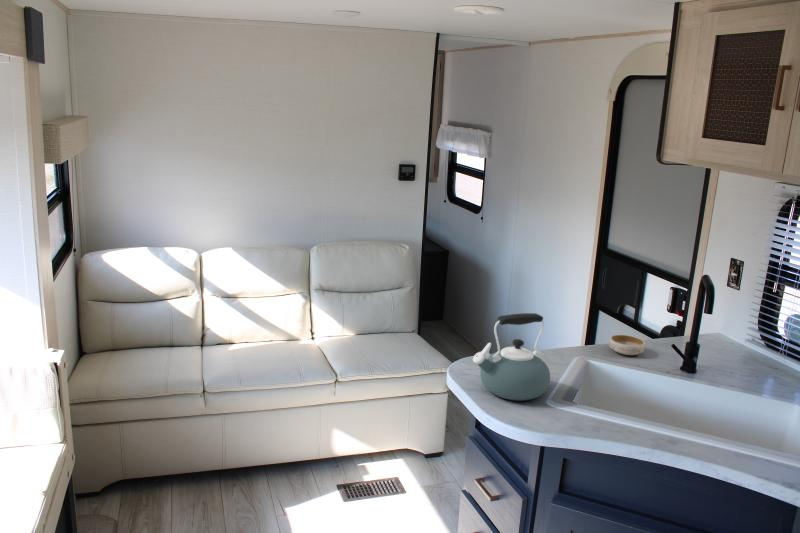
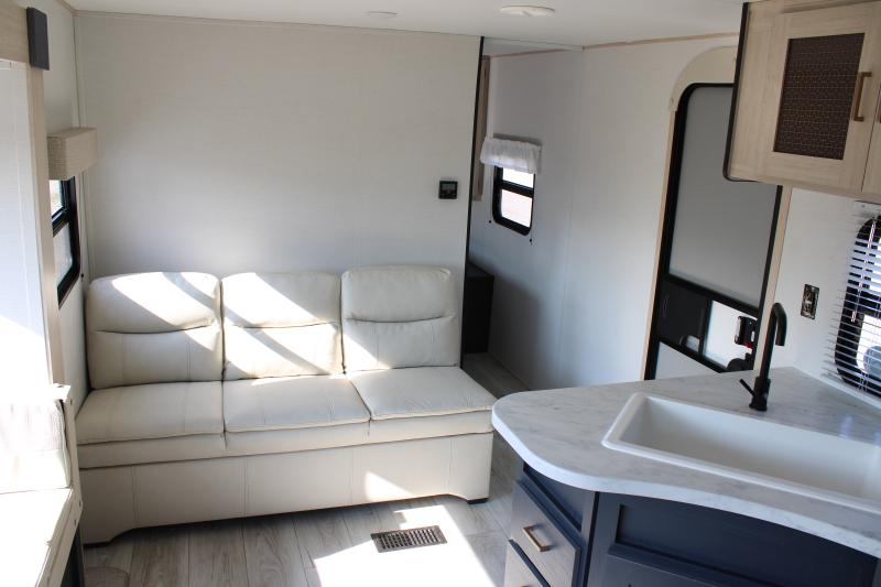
- bowl (626, 346)
- kettle (511, 353)
